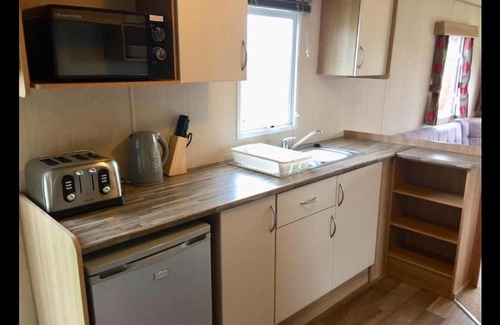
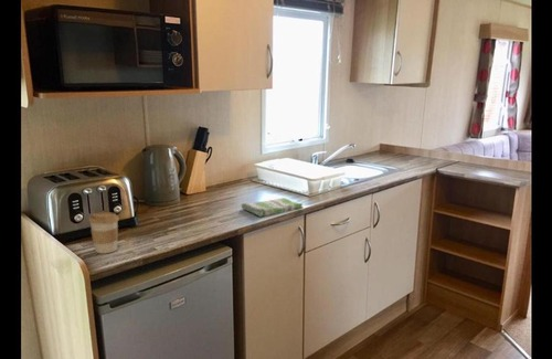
+ dish towel (272, 204)
+ coffee cup (105, 231)
